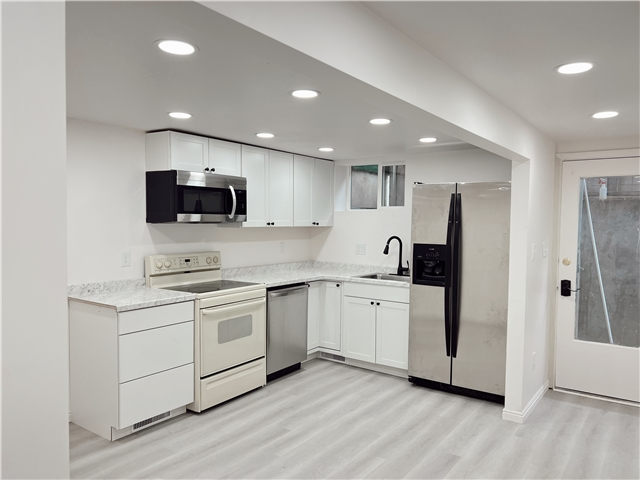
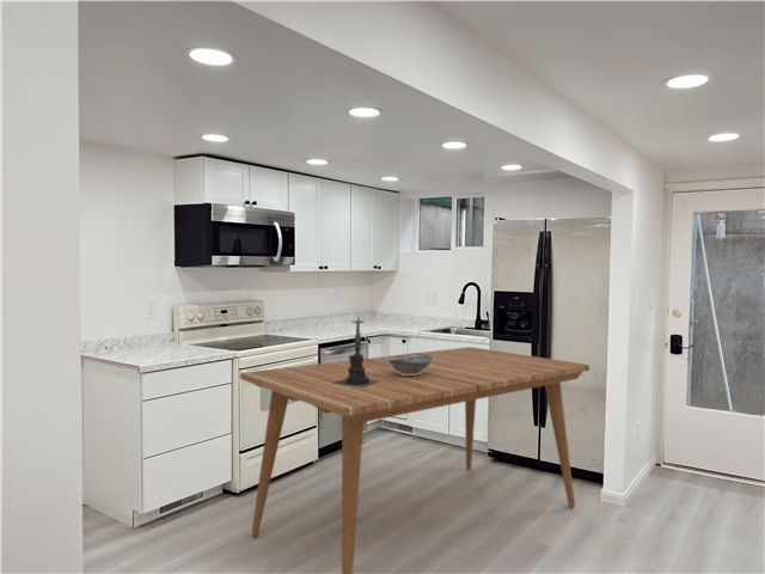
+ candle holder (356, 346)
+ decorative bowl (410, 365)
+ dining table (420, 410)
